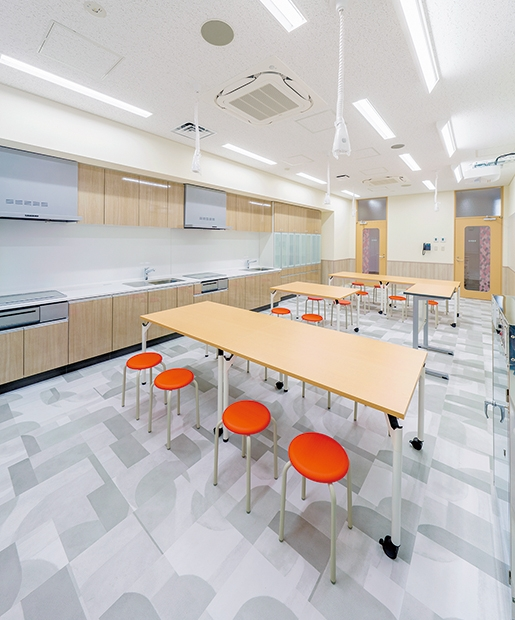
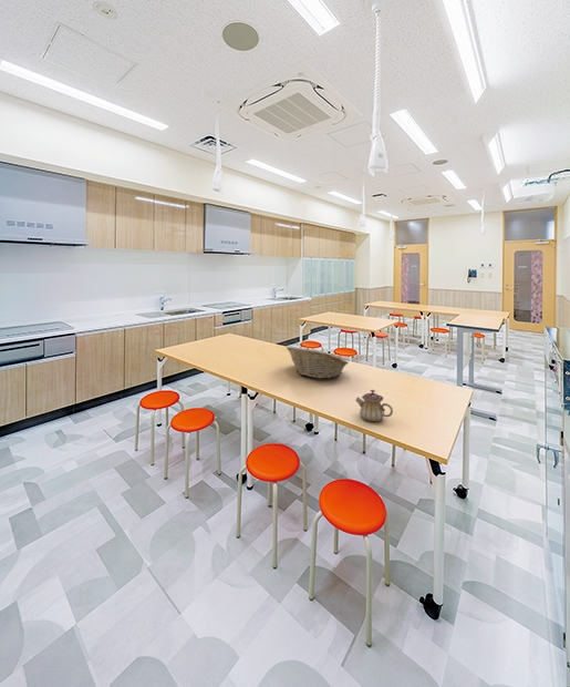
+ fruit basket (315, 360)
+ teapot (373, 403)
